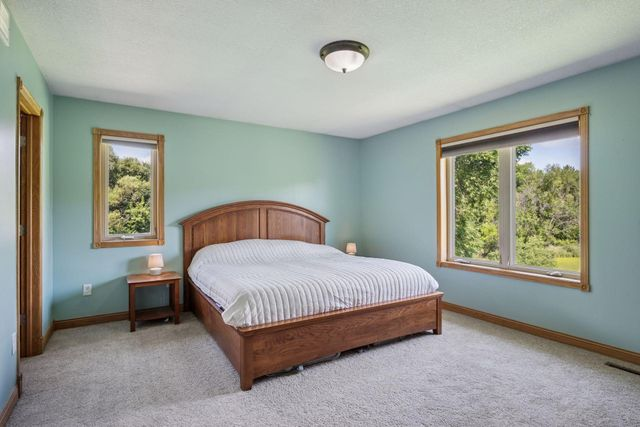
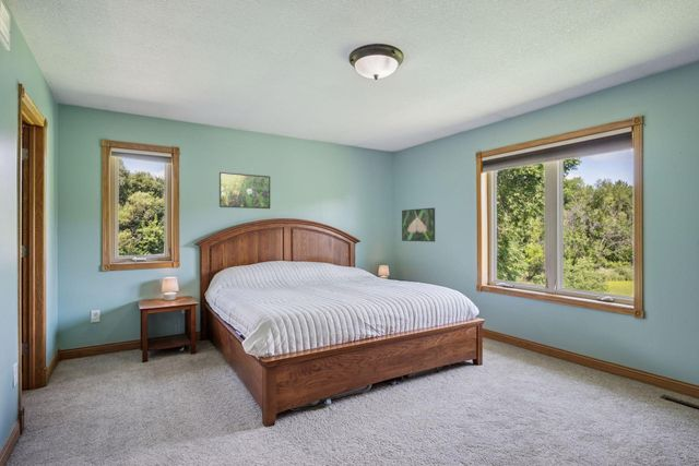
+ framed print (417, 225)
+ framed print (245, 191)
